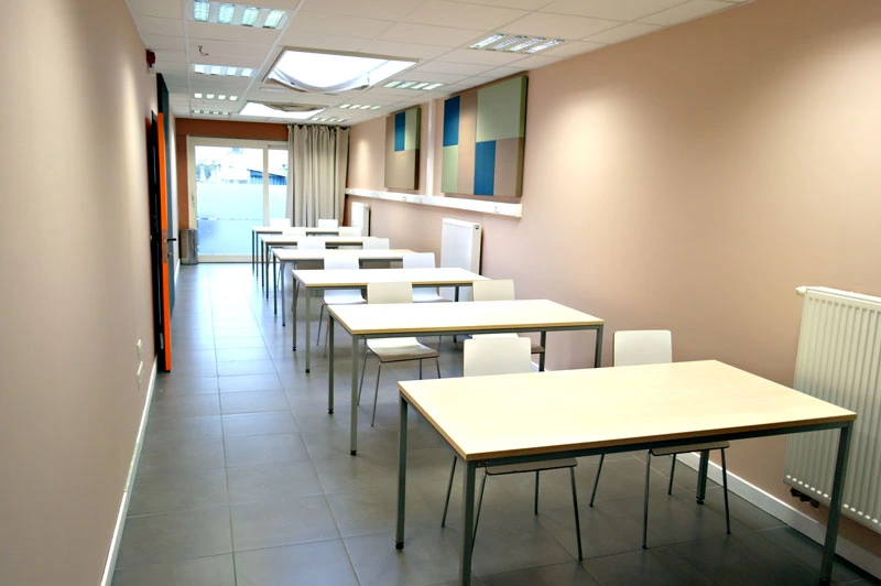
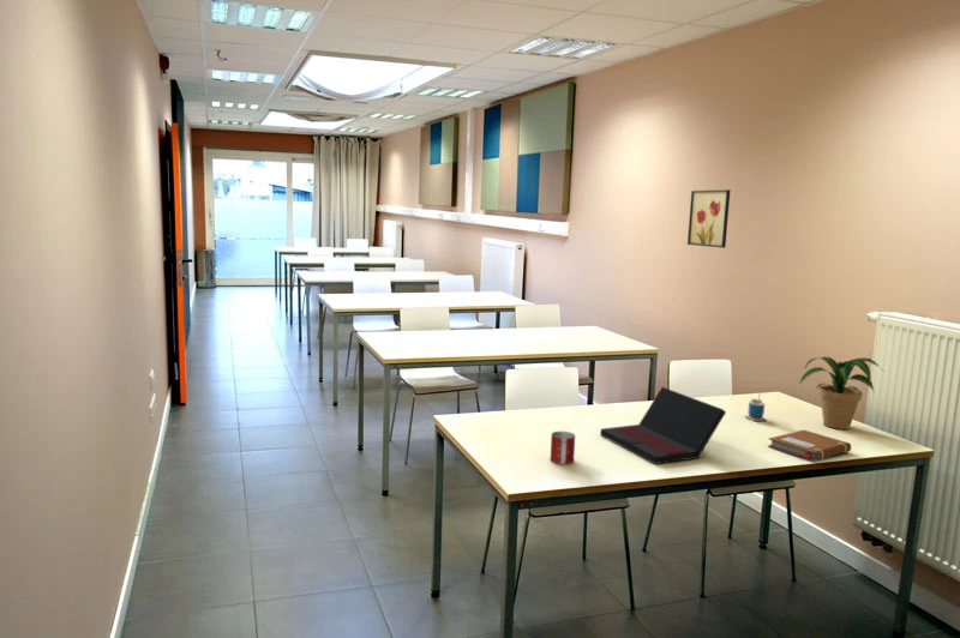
+ potted plant (840, 391)
+ notebook (808, 445)
+ wall art (708, 218)
+ cup (756, 405)
+ laptop (660, 422)
+ mug (563, 449)
